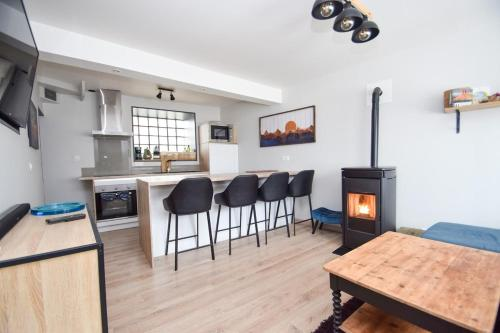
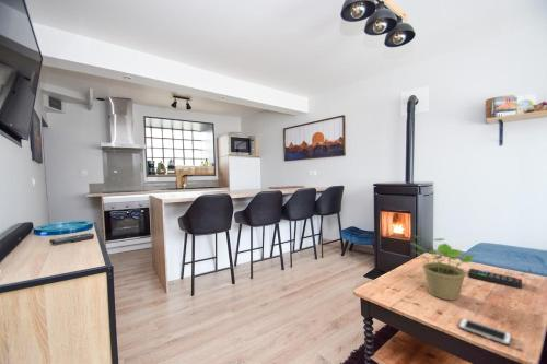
+ cell phone (484, 330)
+ remote control (493, 277)
+ potted plant (440, 262)
